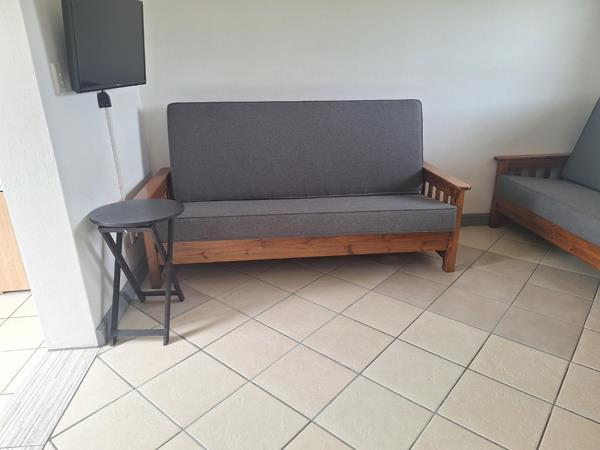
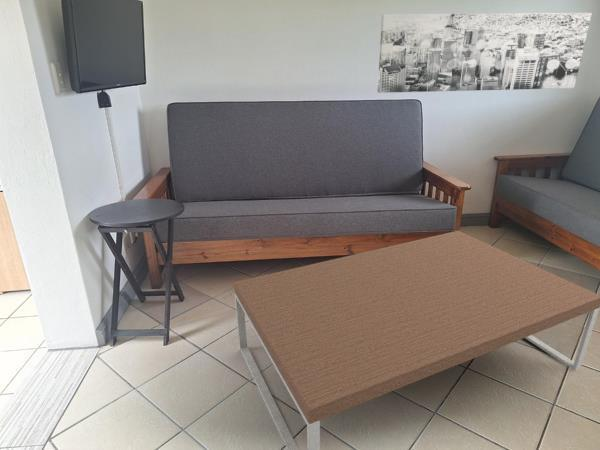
+ coffee table (405, 325)
+ wall art (482, 53)
